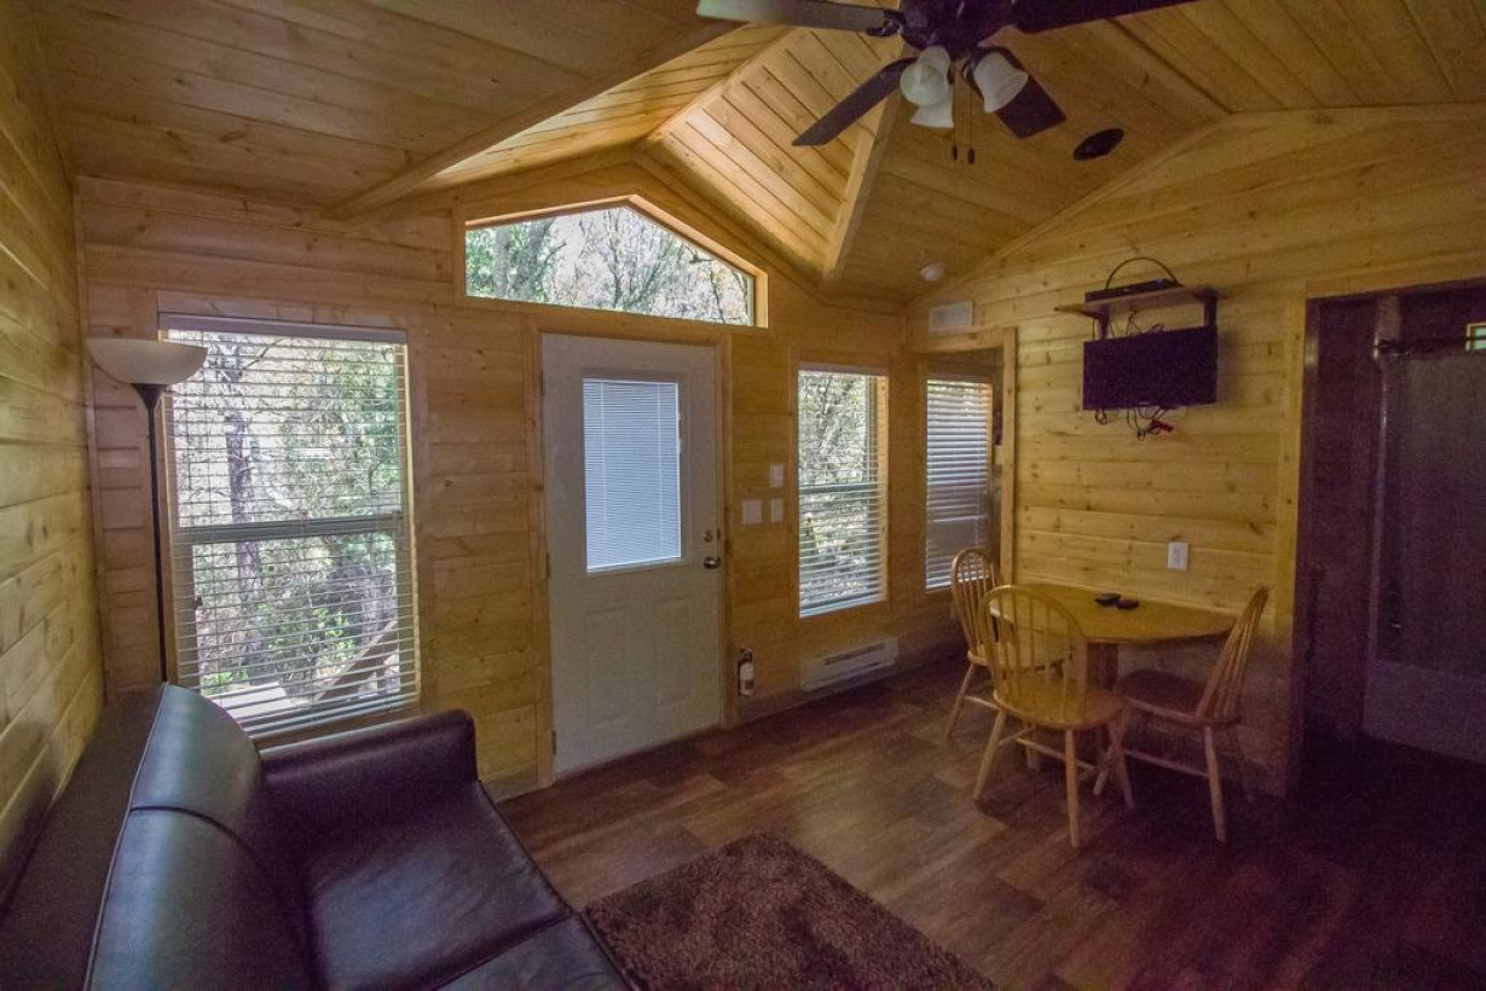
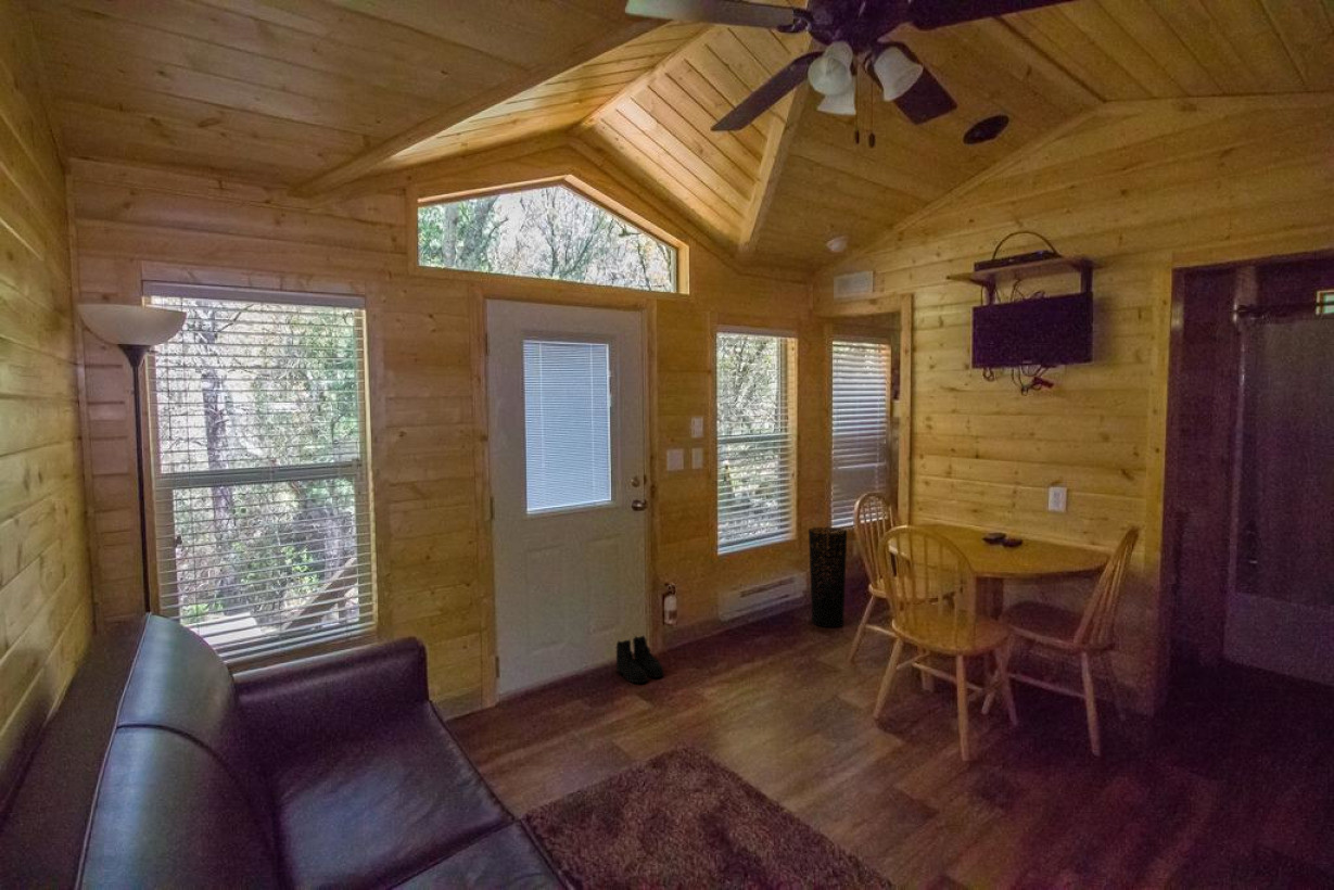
+ umbrella stand (827, 576)
+ boots (638, 657)
